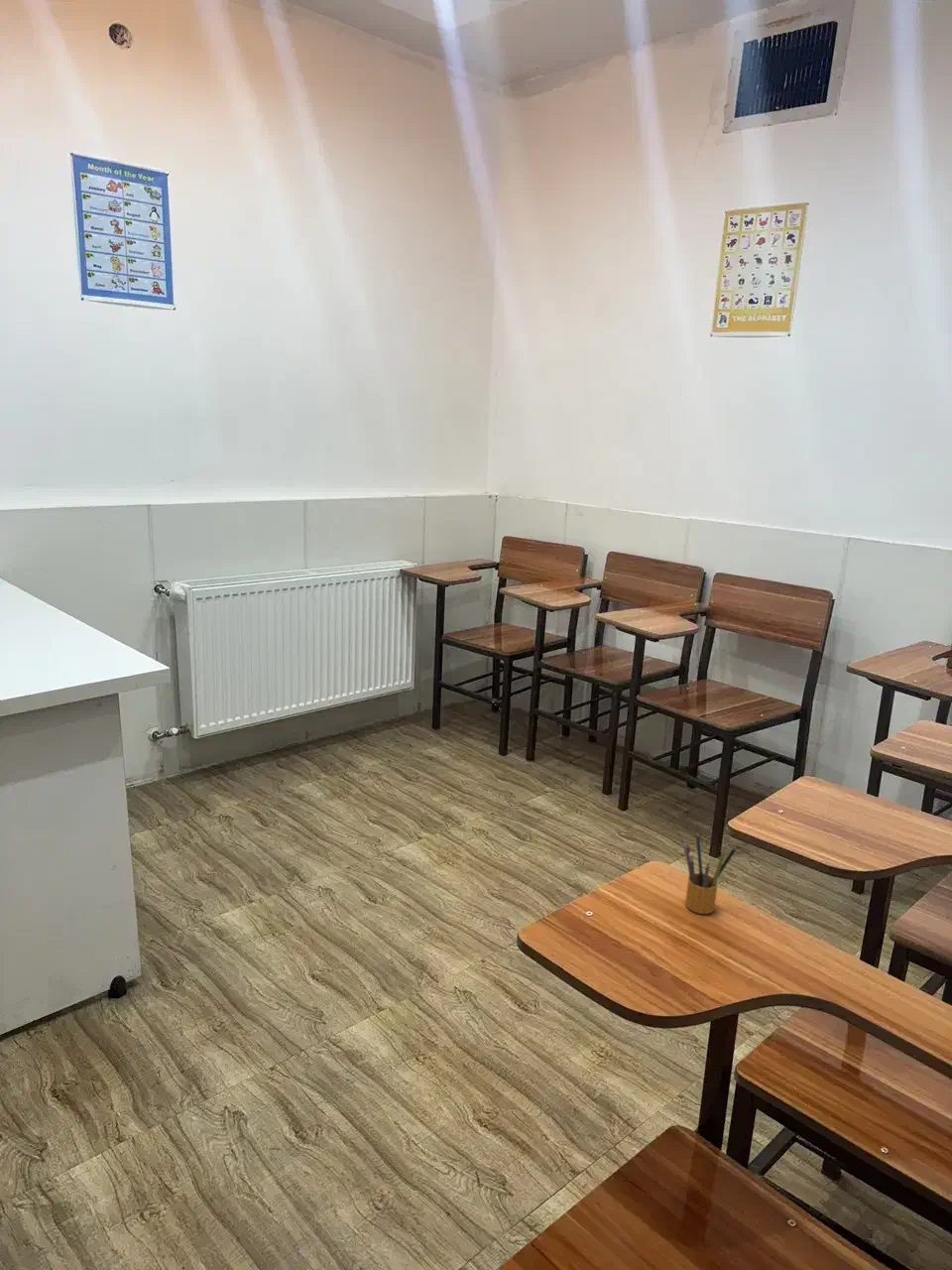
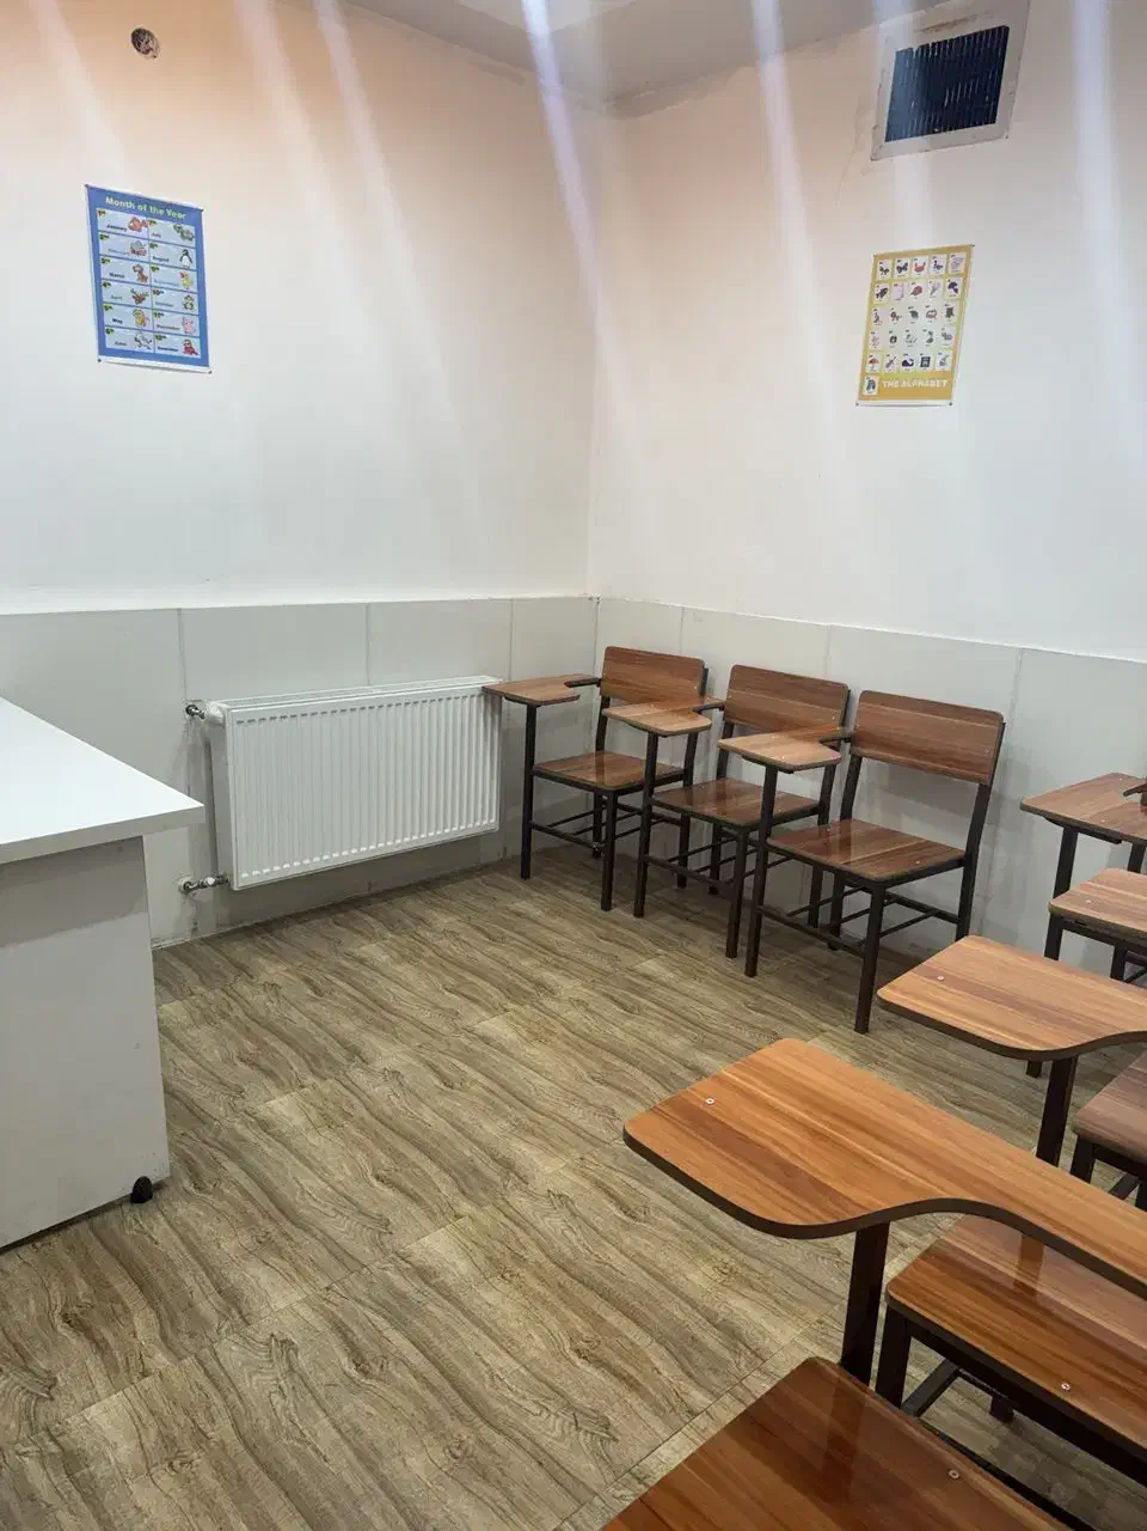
- pencil box (705, 873)
